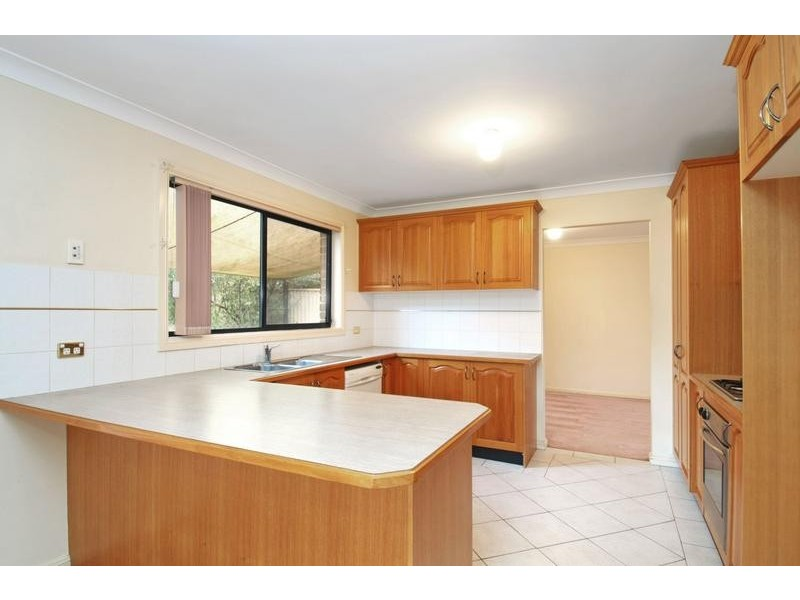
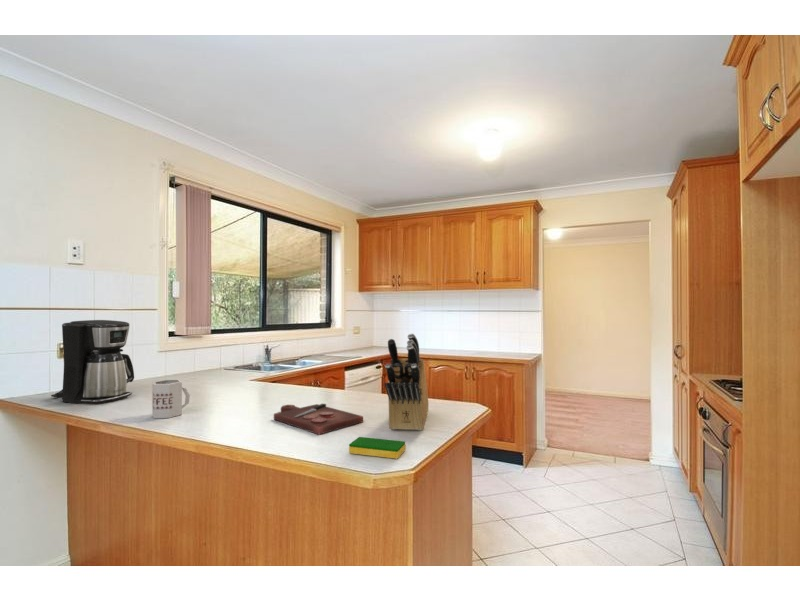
+ mug (168, 398)
+ dish sponge (377, 447)
+ knife block (408, 377)
+ coffee maker (97, 358)
+ cutting board (313, 415)
